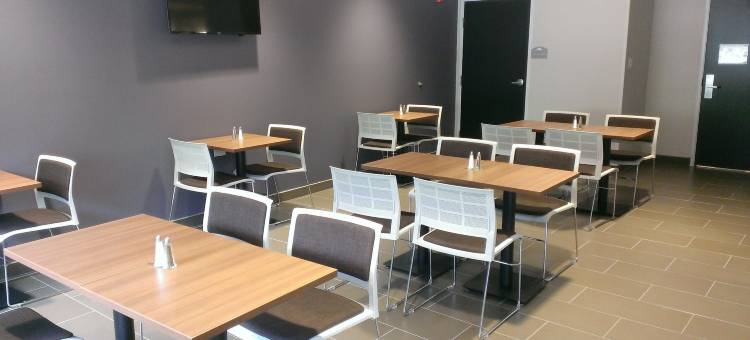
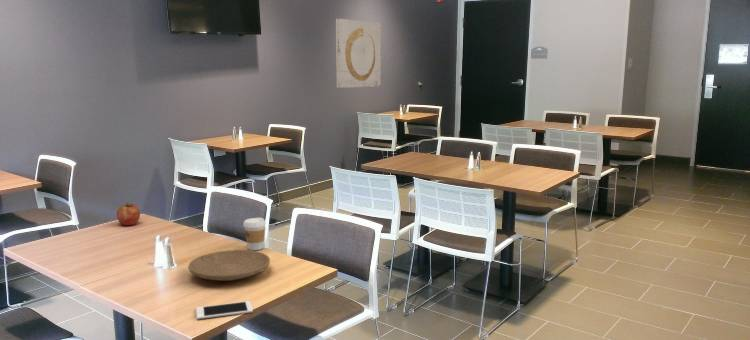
+ coffee cup (254, 233)
+ wall art (359, 54)
+ cell phone (224, 309)
+ plate (230, 267)
+ fruit (128, 213)
